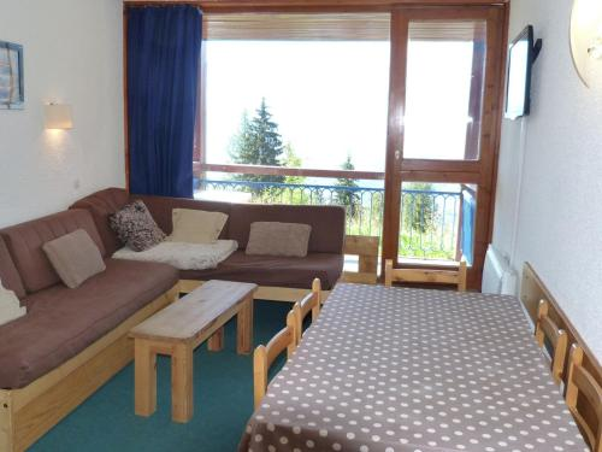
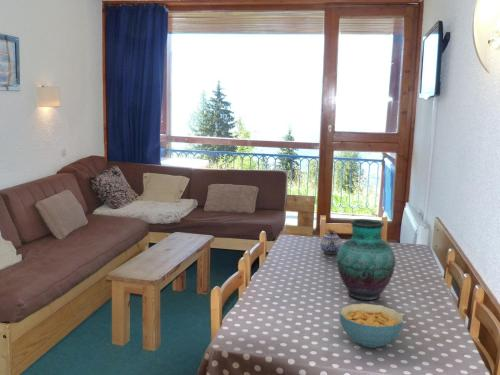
+ vase (365, 258)
+ cereal bowl (370, 329)
+ teapot (331, 241)
